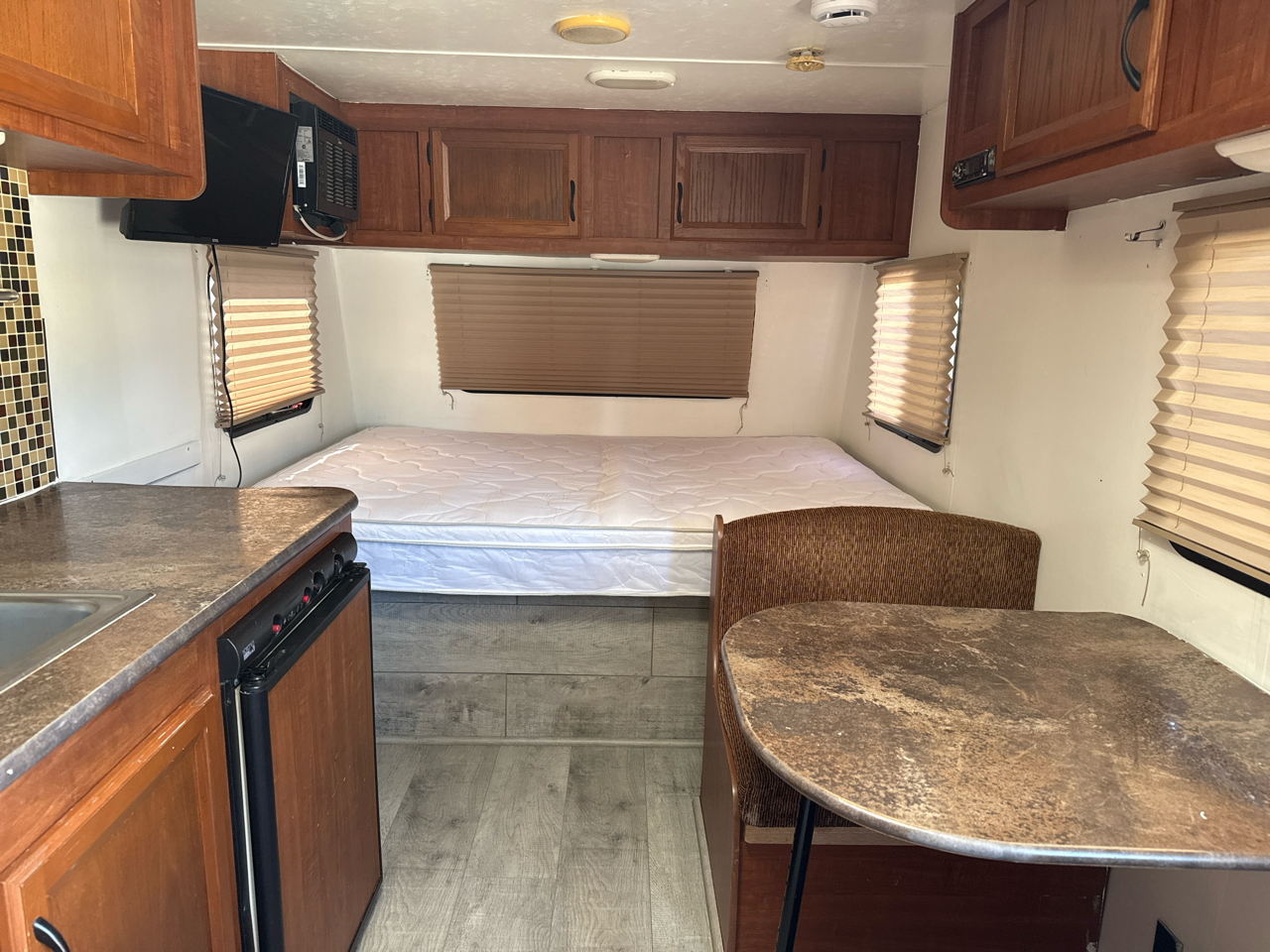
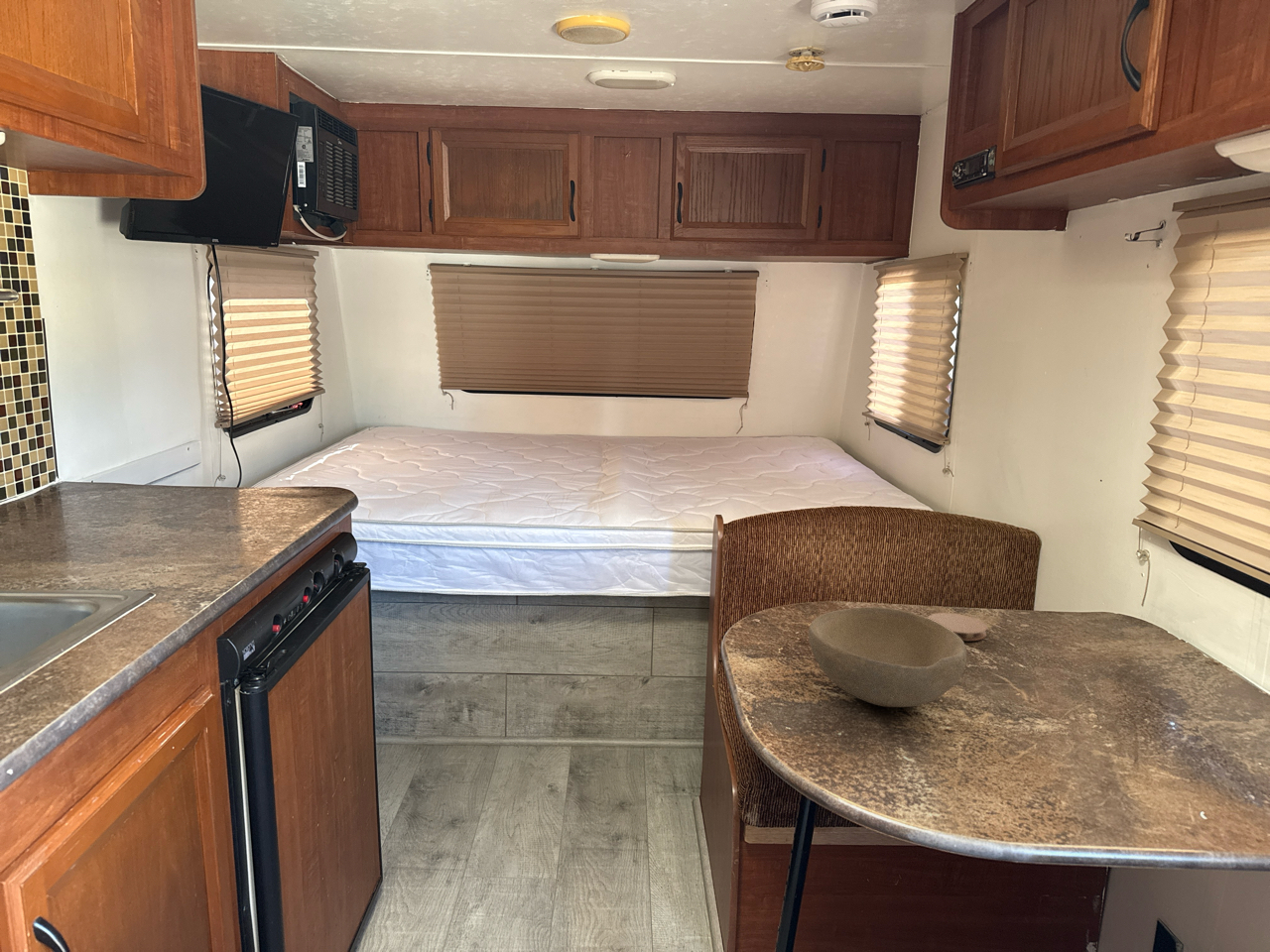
+ bowl (883, 663)
+ coaster (956, 626)
